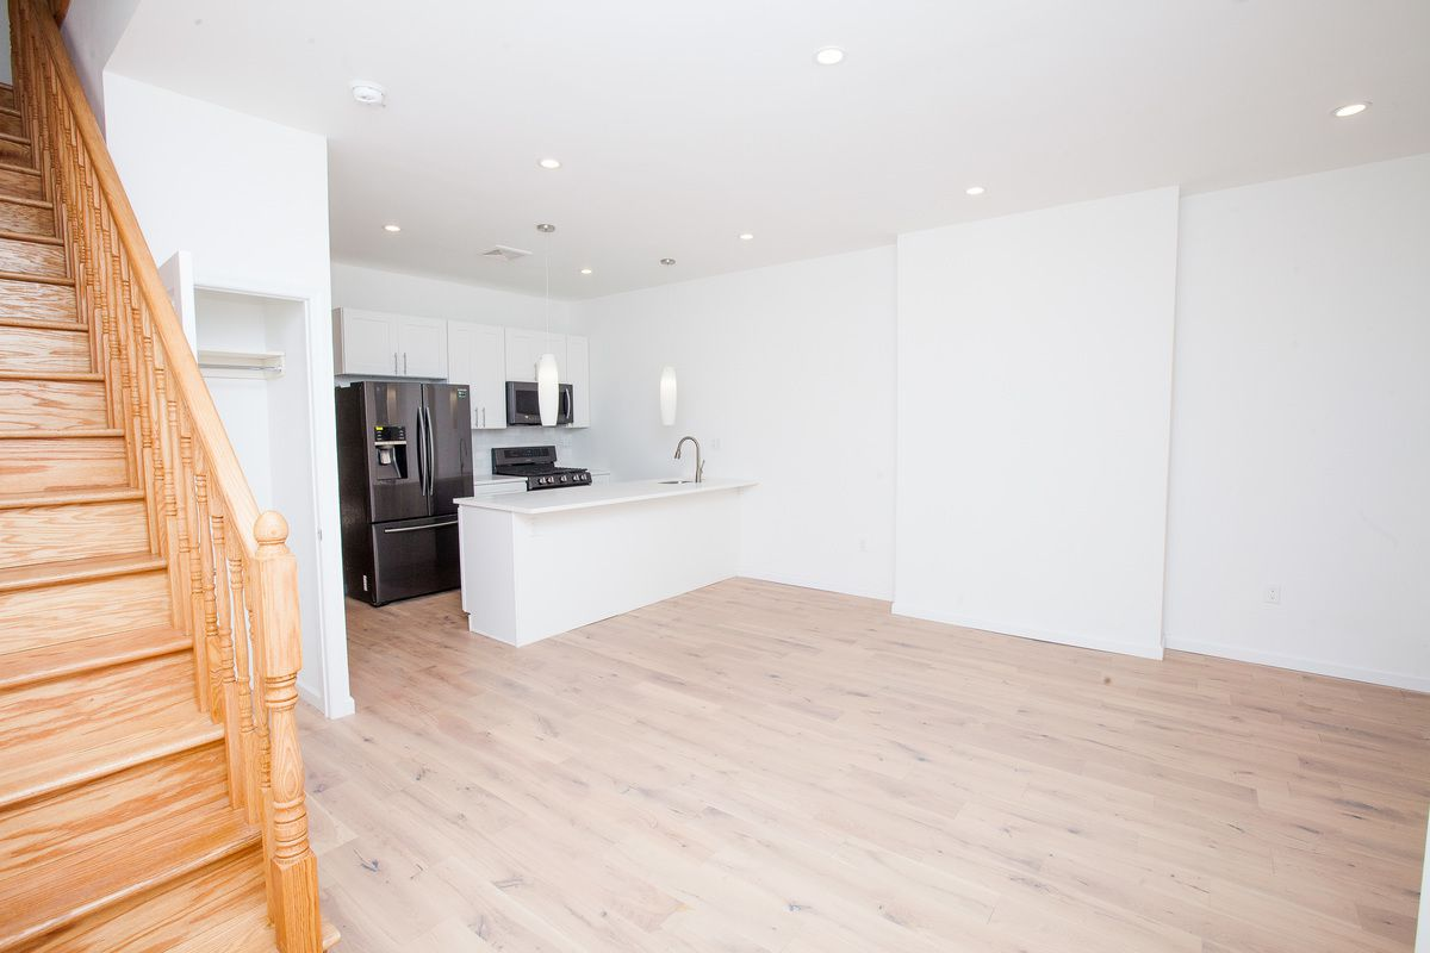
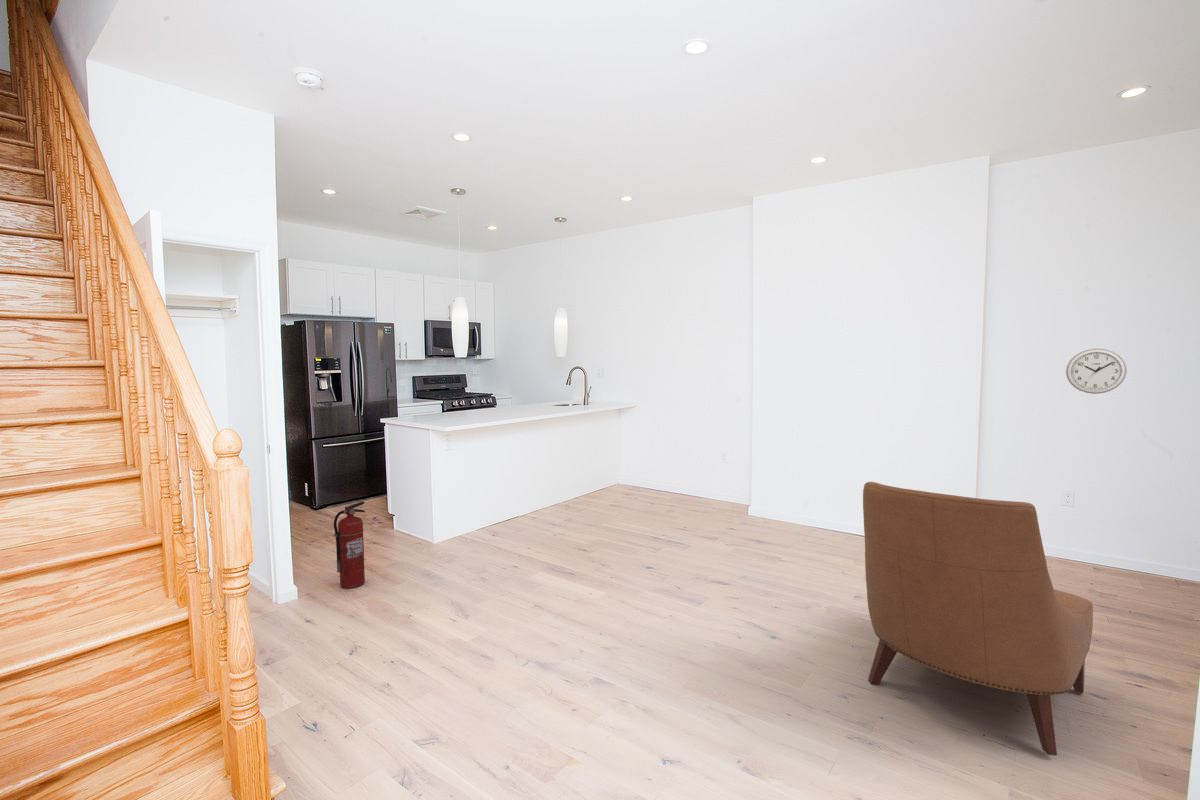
+ chair (967, 588)
+ fire extinguisher (350, 544)
+ wall clock (1095, 371)
